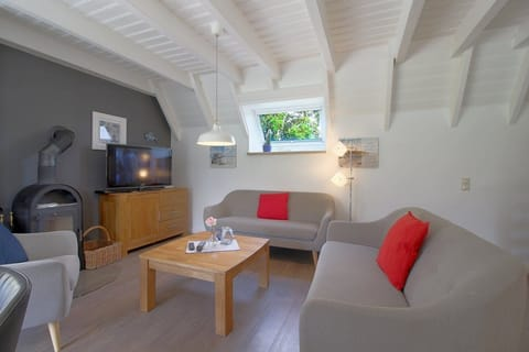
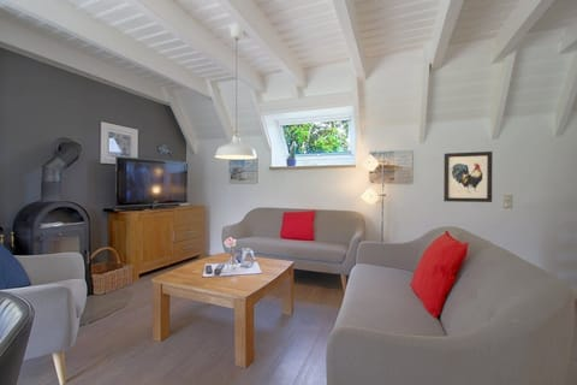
+ wall art (466, 177)
